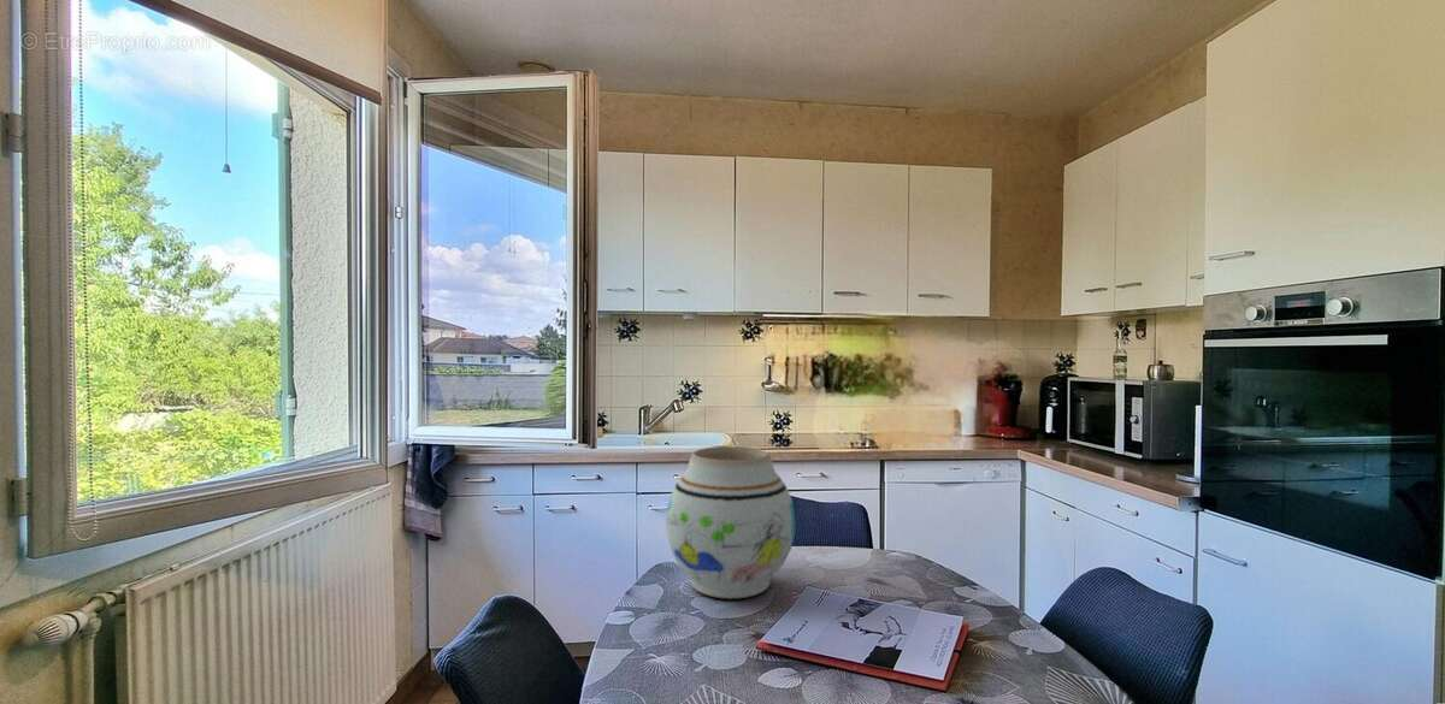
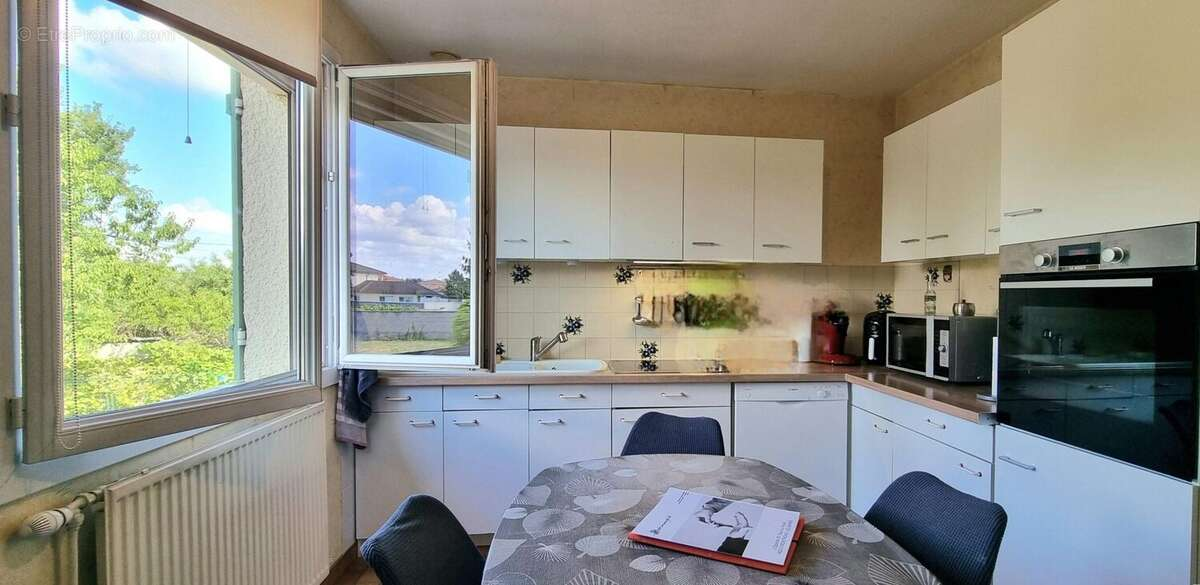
- vase (730, 519)
